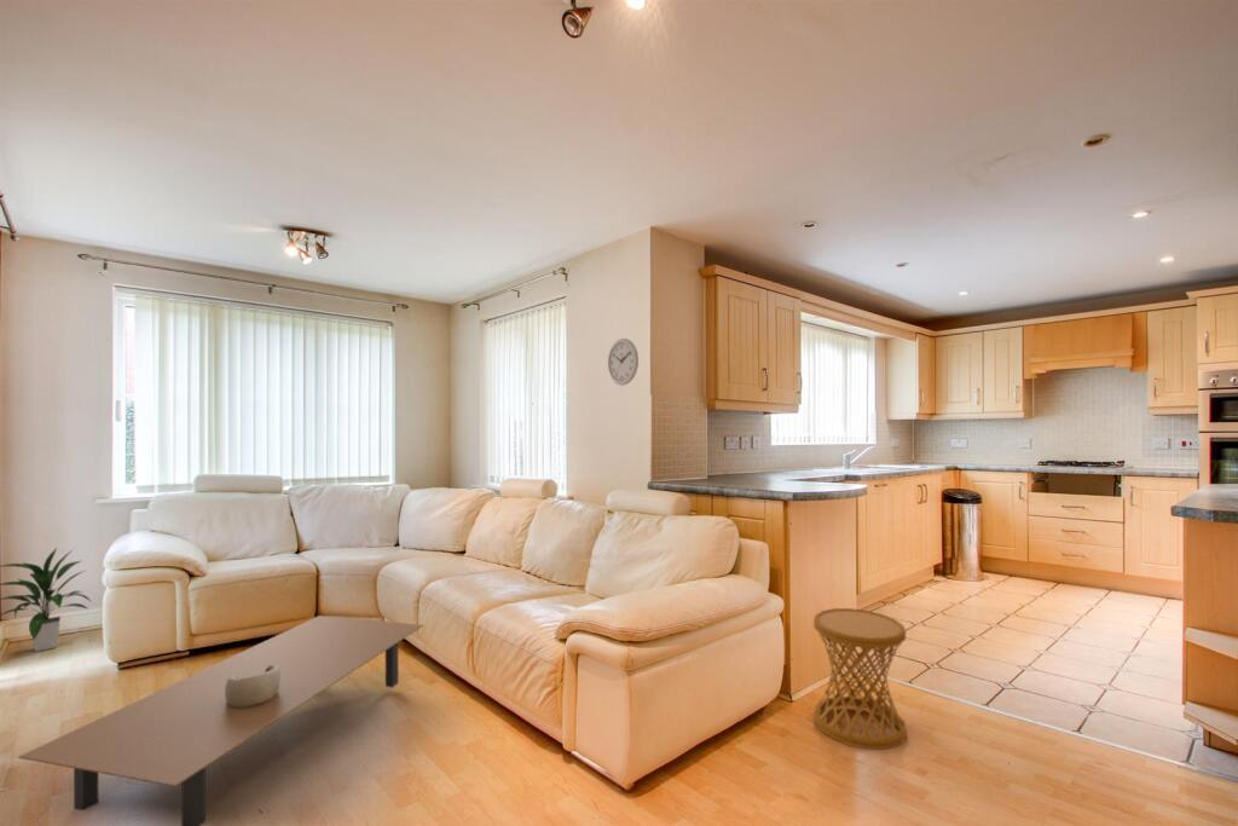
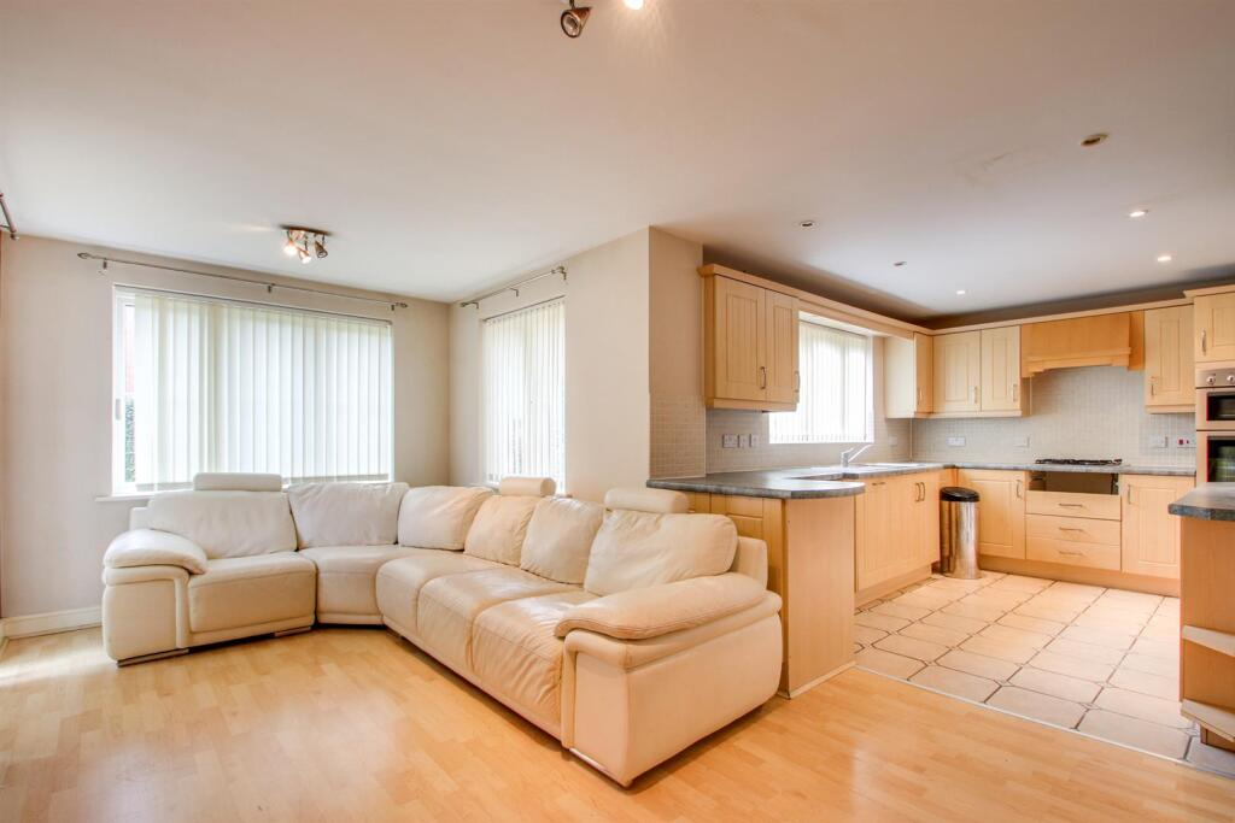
- wall clock (621, 362)
- coffee table (268, 705)
- decorative bowl (254, 683)
- indoor plant (41, 599)
- side table (857, 674)
